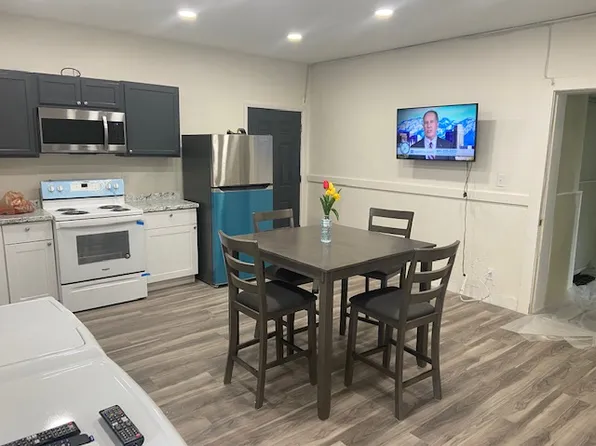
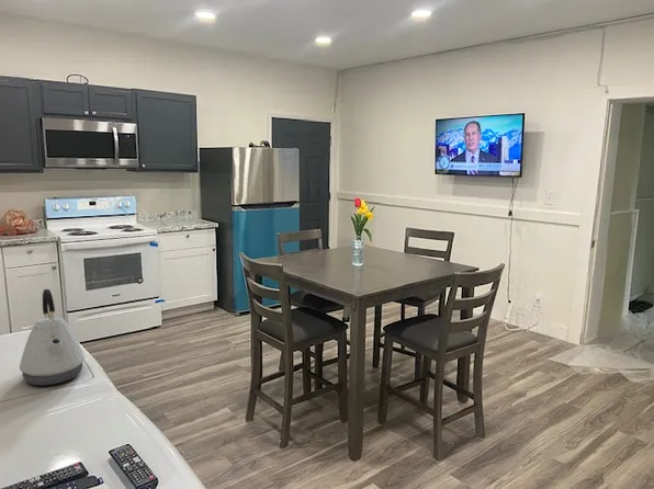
+ kettle (50, 333)
